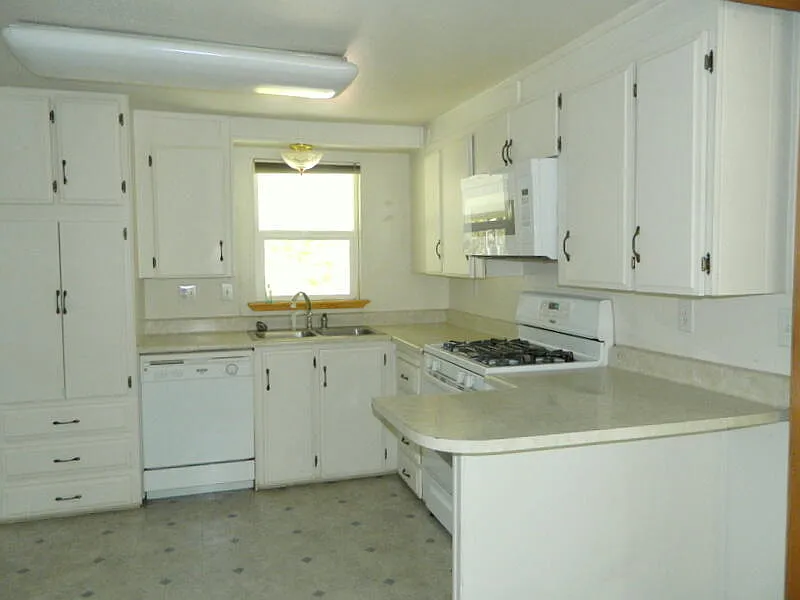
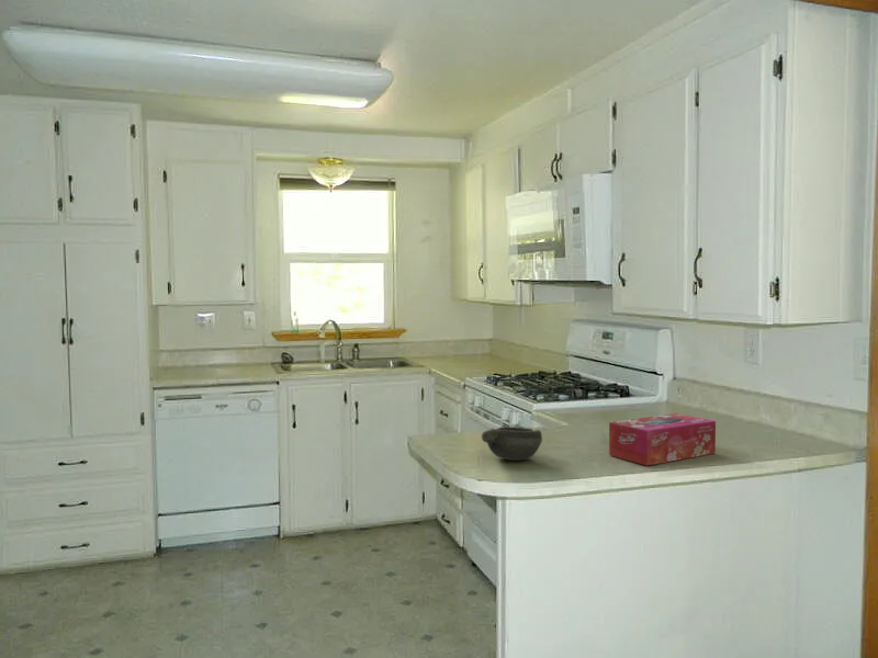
+ tissue box (662, 438)
+ bowl (509, 442)
